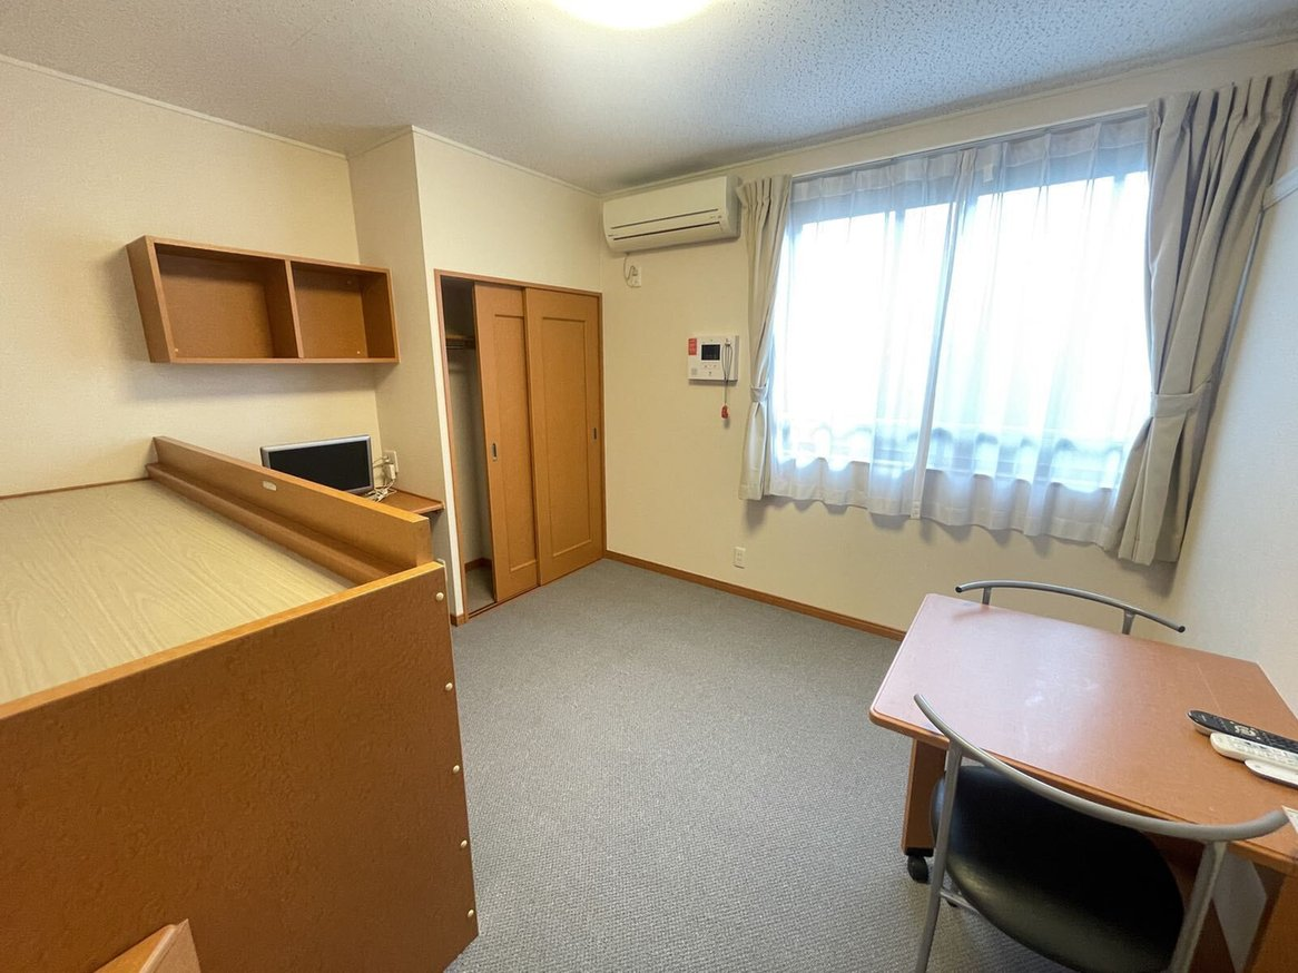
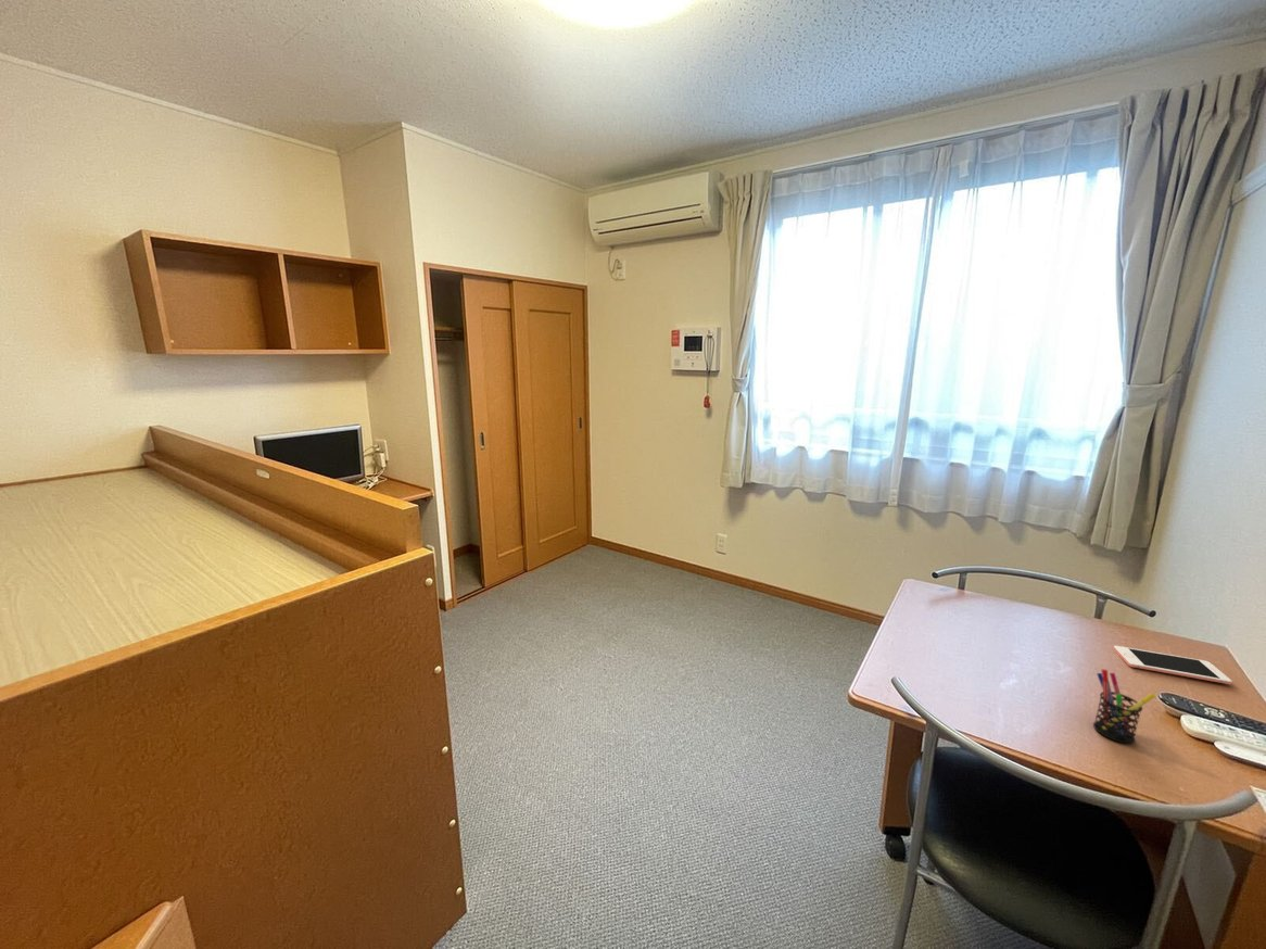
+ cell phone (1168, 663)
+ pen holder (1116, 705)
